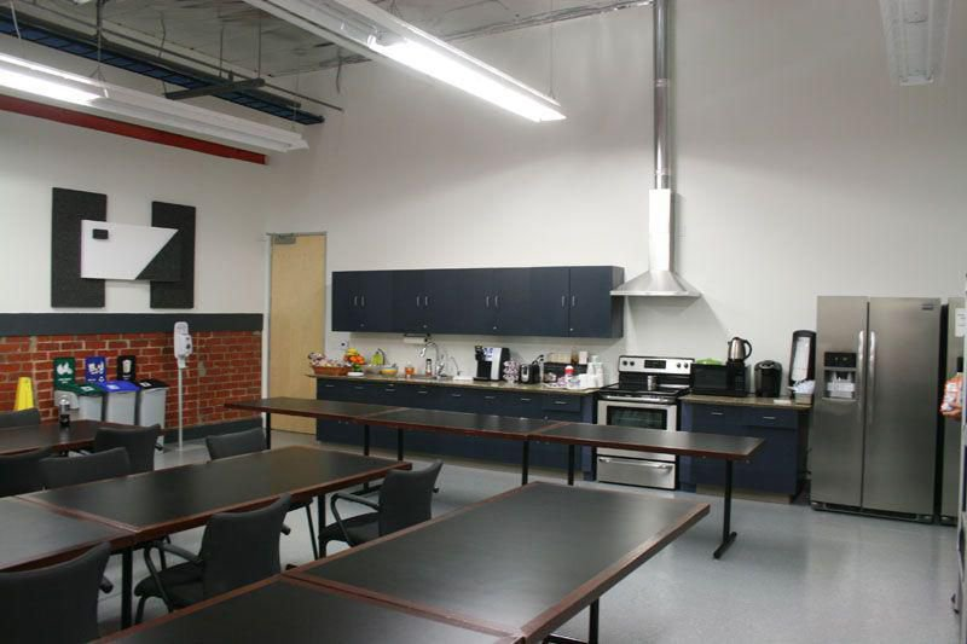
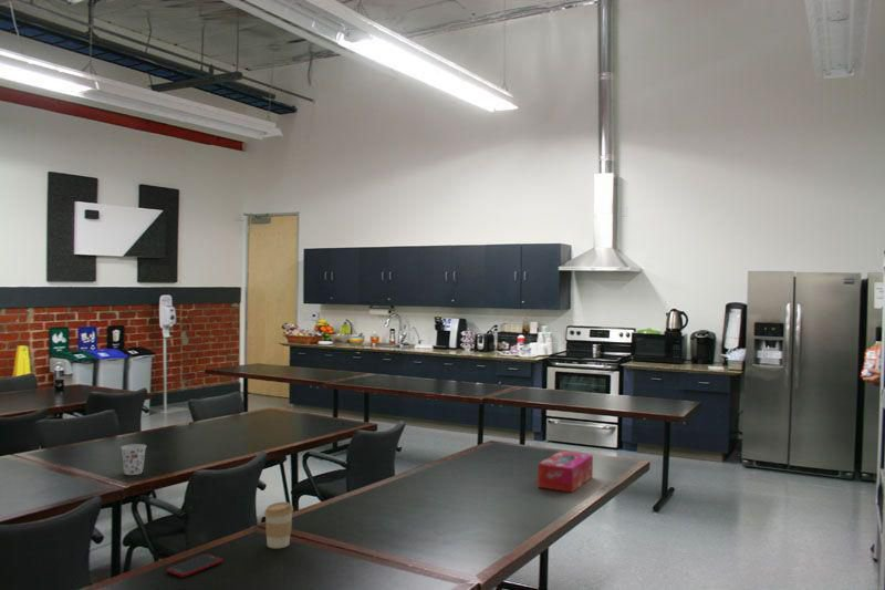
+ coffee cup (278, 524)
+ cell phone (195, 565)
+ cup (133, 459)
+ tissue box (565, 470)
